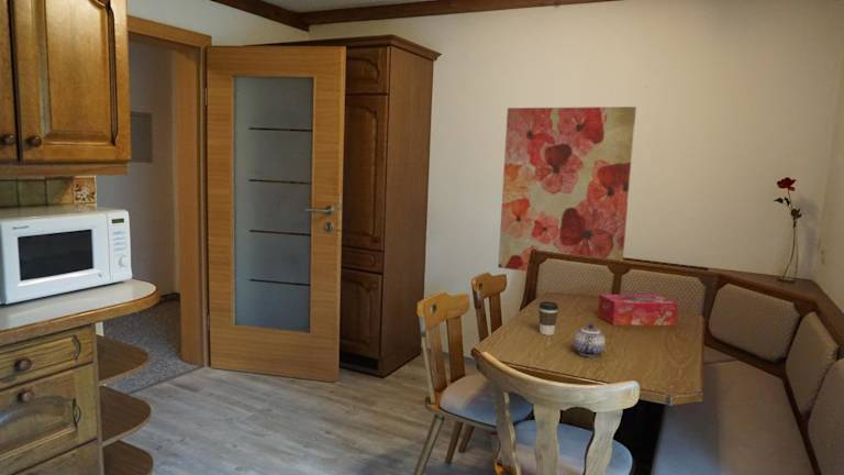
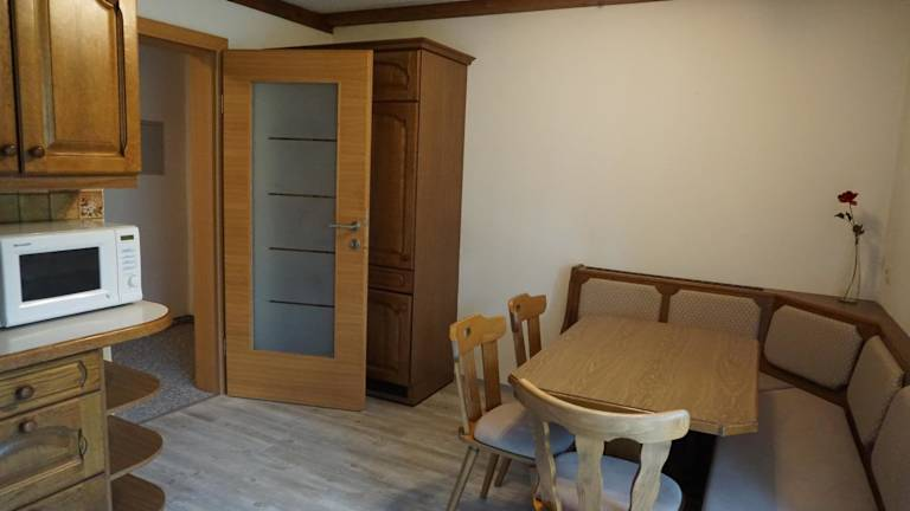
- tissue box (636, 309)
- wall art (563, 192)
- teapot (589, 339)
- coffee cup (547, 318)
